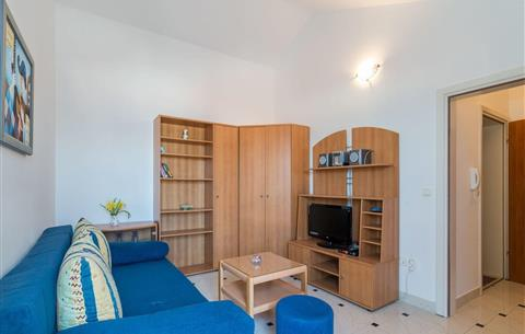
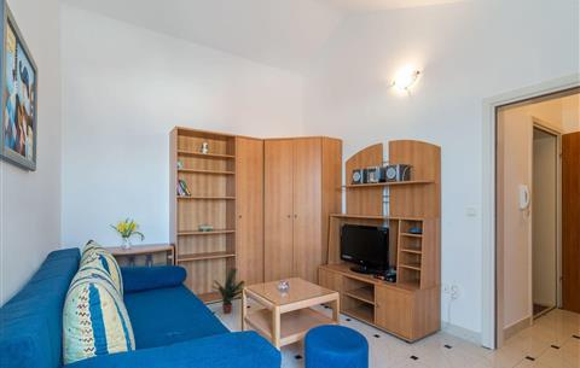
+ potted plant (228, 292)
